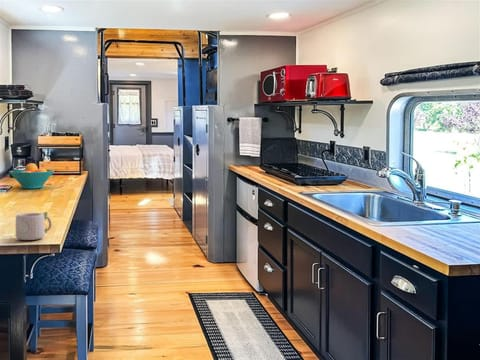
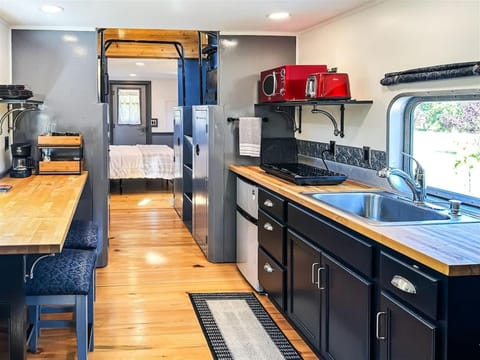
- fruit bowl (32, 175)
- mug (33, 225)
